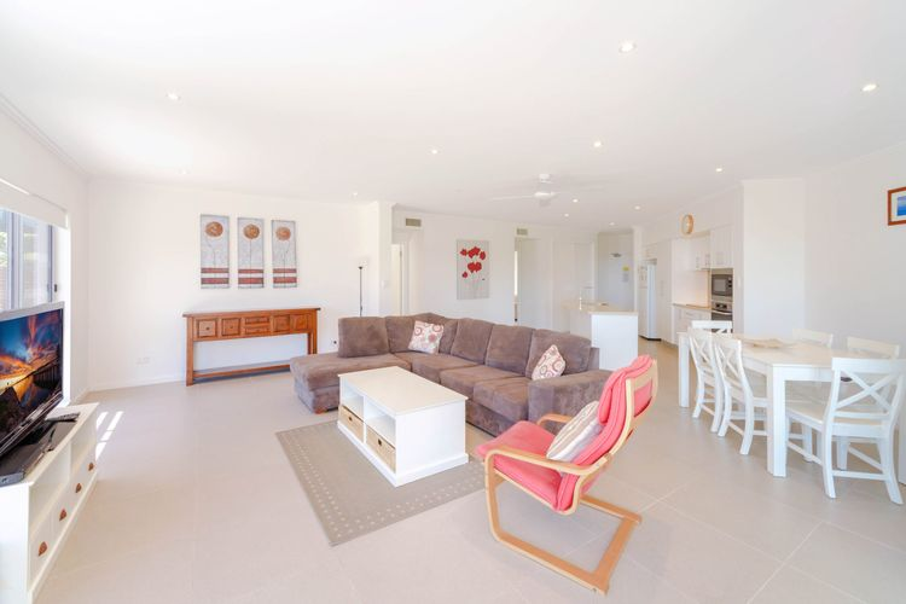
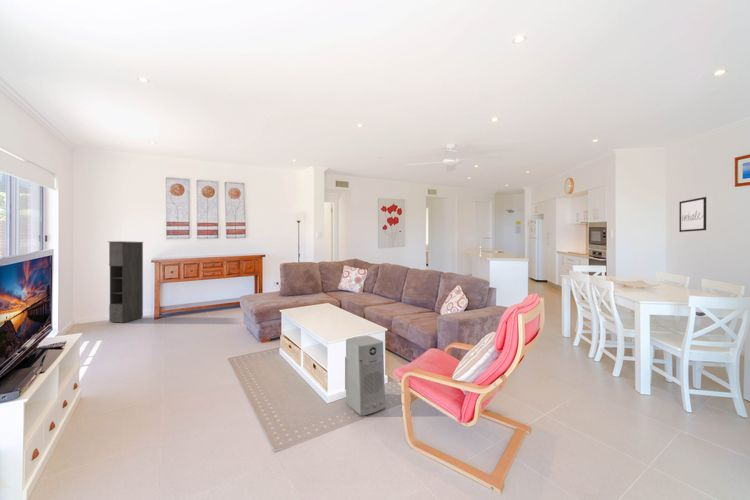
+ storage cabinet (126, 280)
+ air purifier (364, 372)
+ wall art (692, 215)
